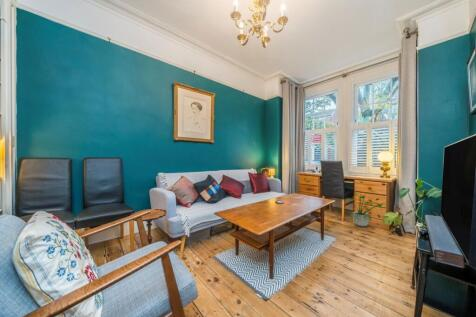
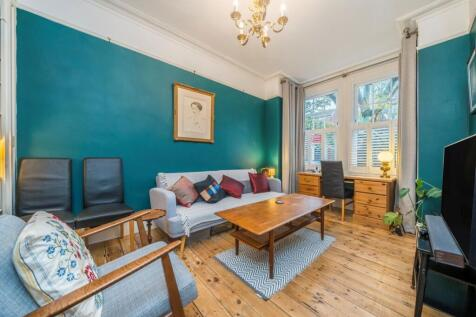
- potted plant (367, 208)
